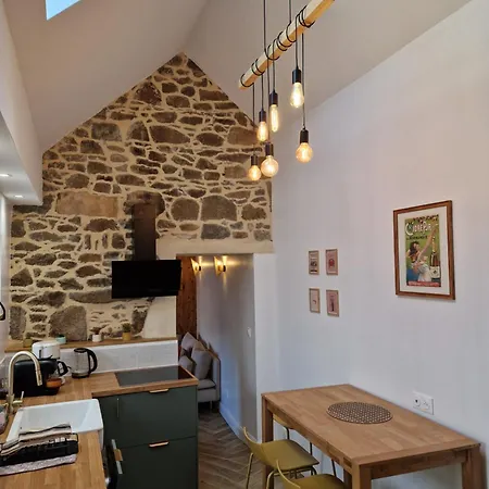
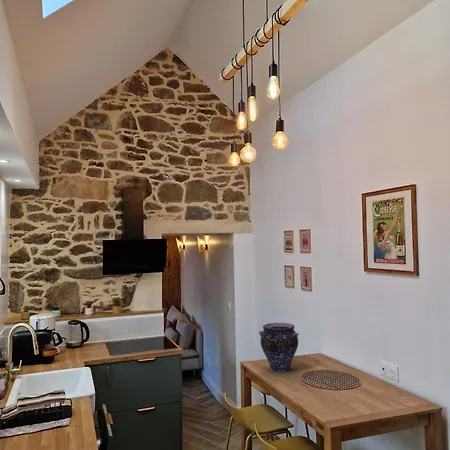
+ vase (279, 347)
